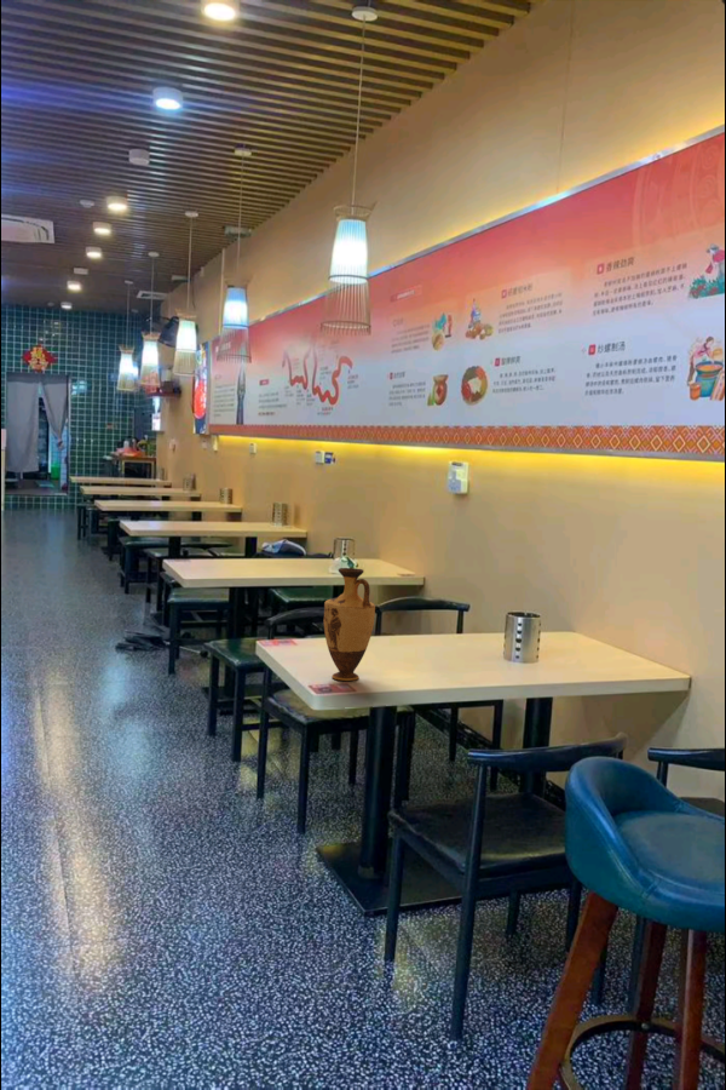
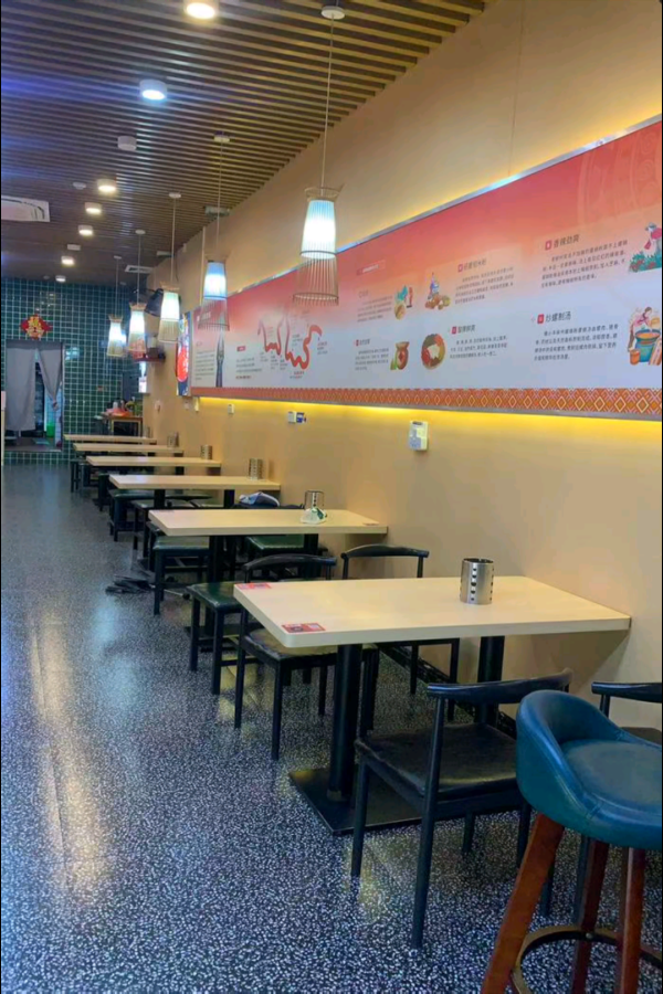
- vase (348, 624)
